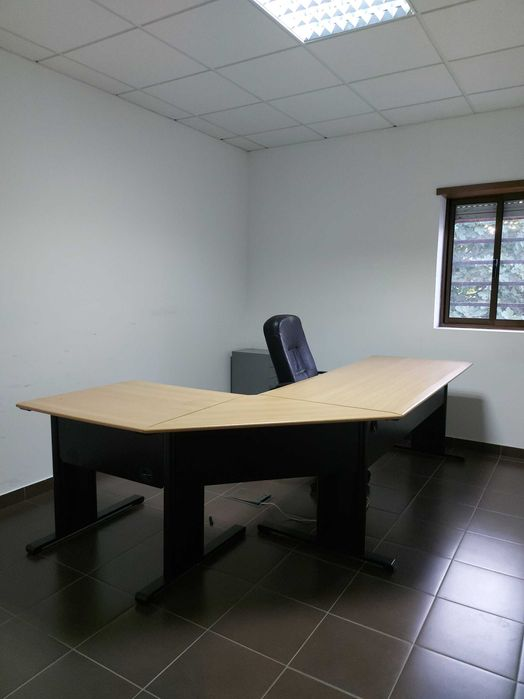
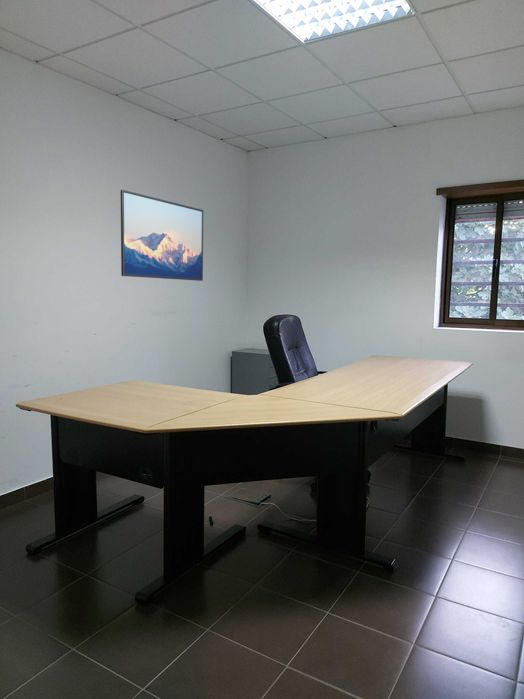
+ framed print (165, 240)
